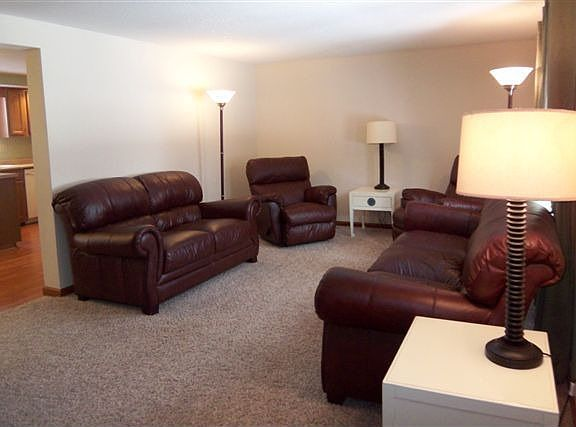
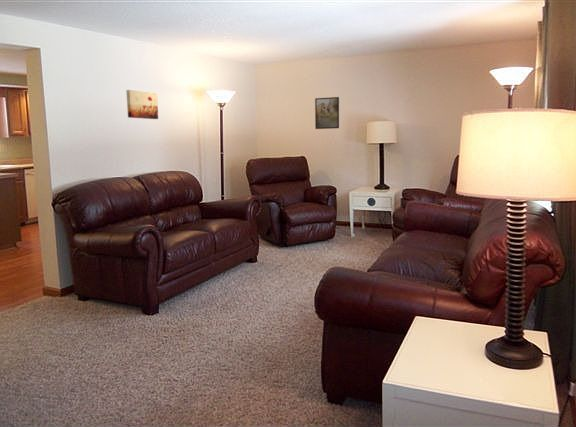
+ wall art (142, 105)
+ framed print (327, 113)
